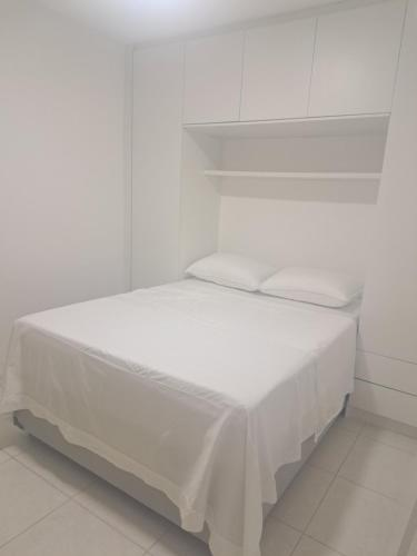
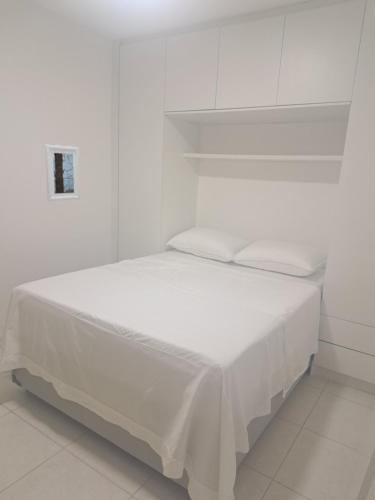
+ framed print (63, 173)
